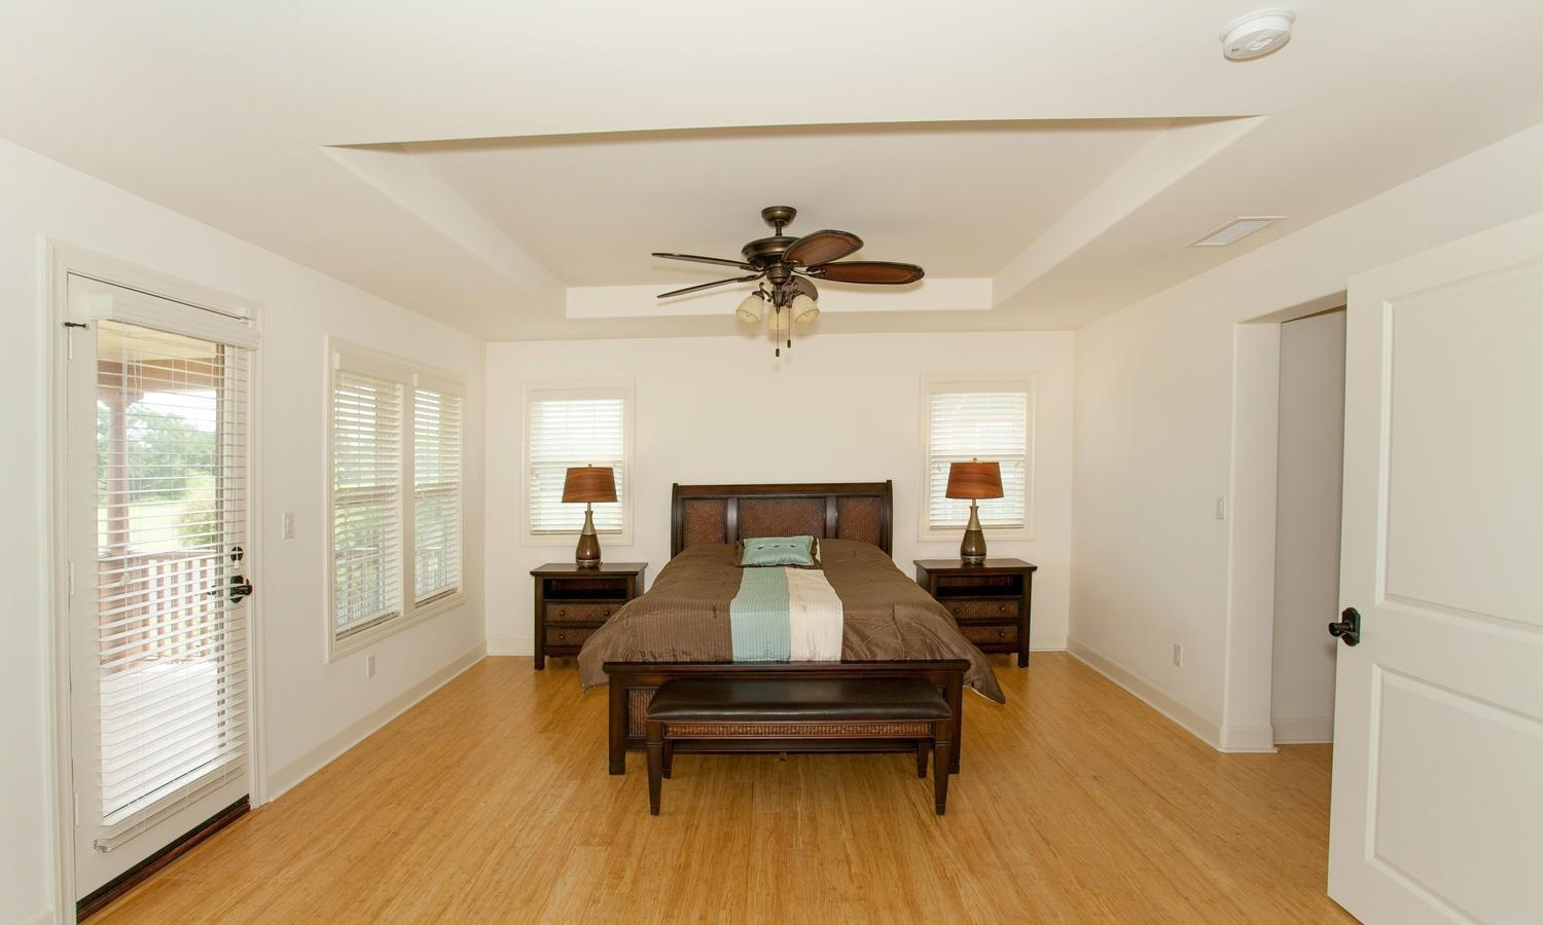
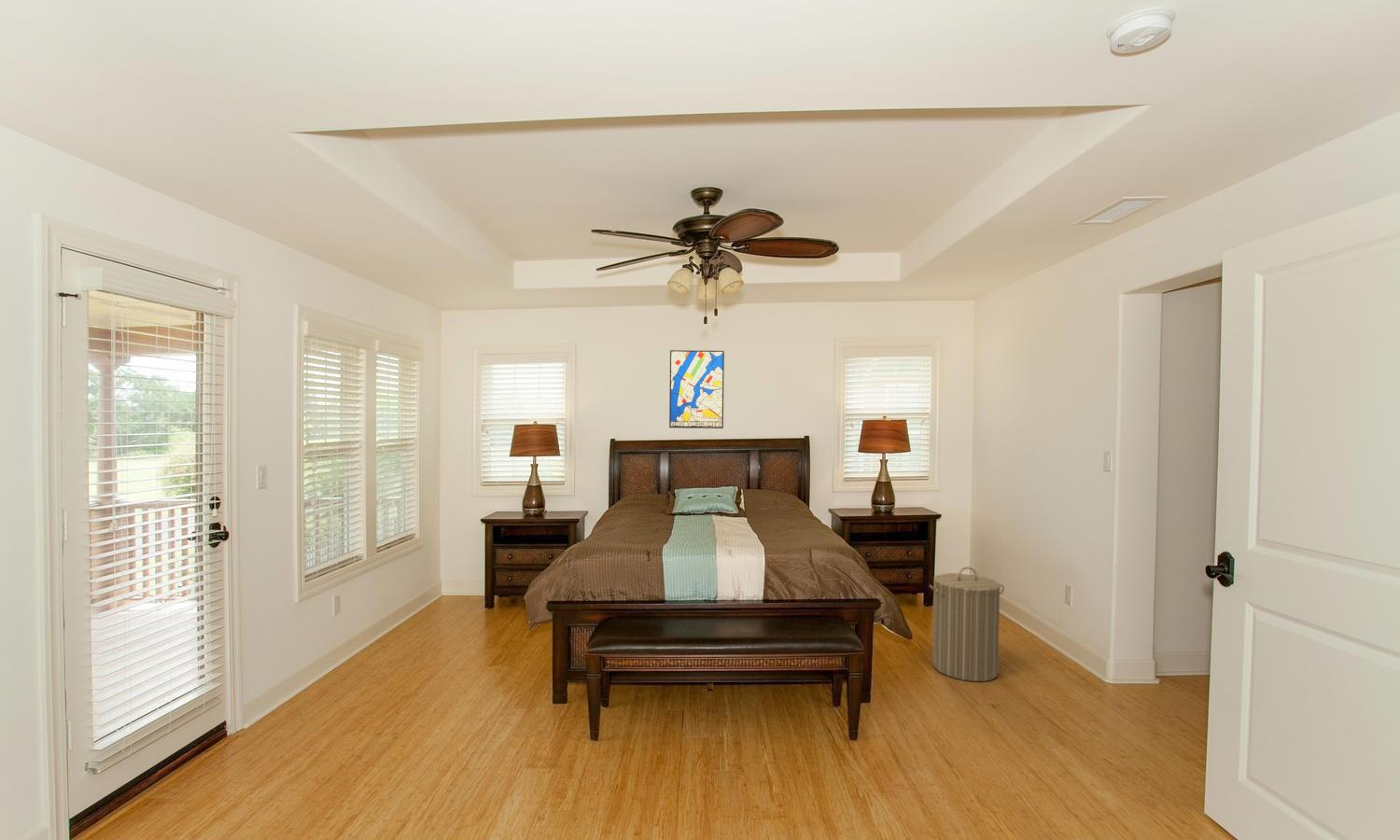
+ laundry hamper (965, 618)
+ wall art (696, 389)
